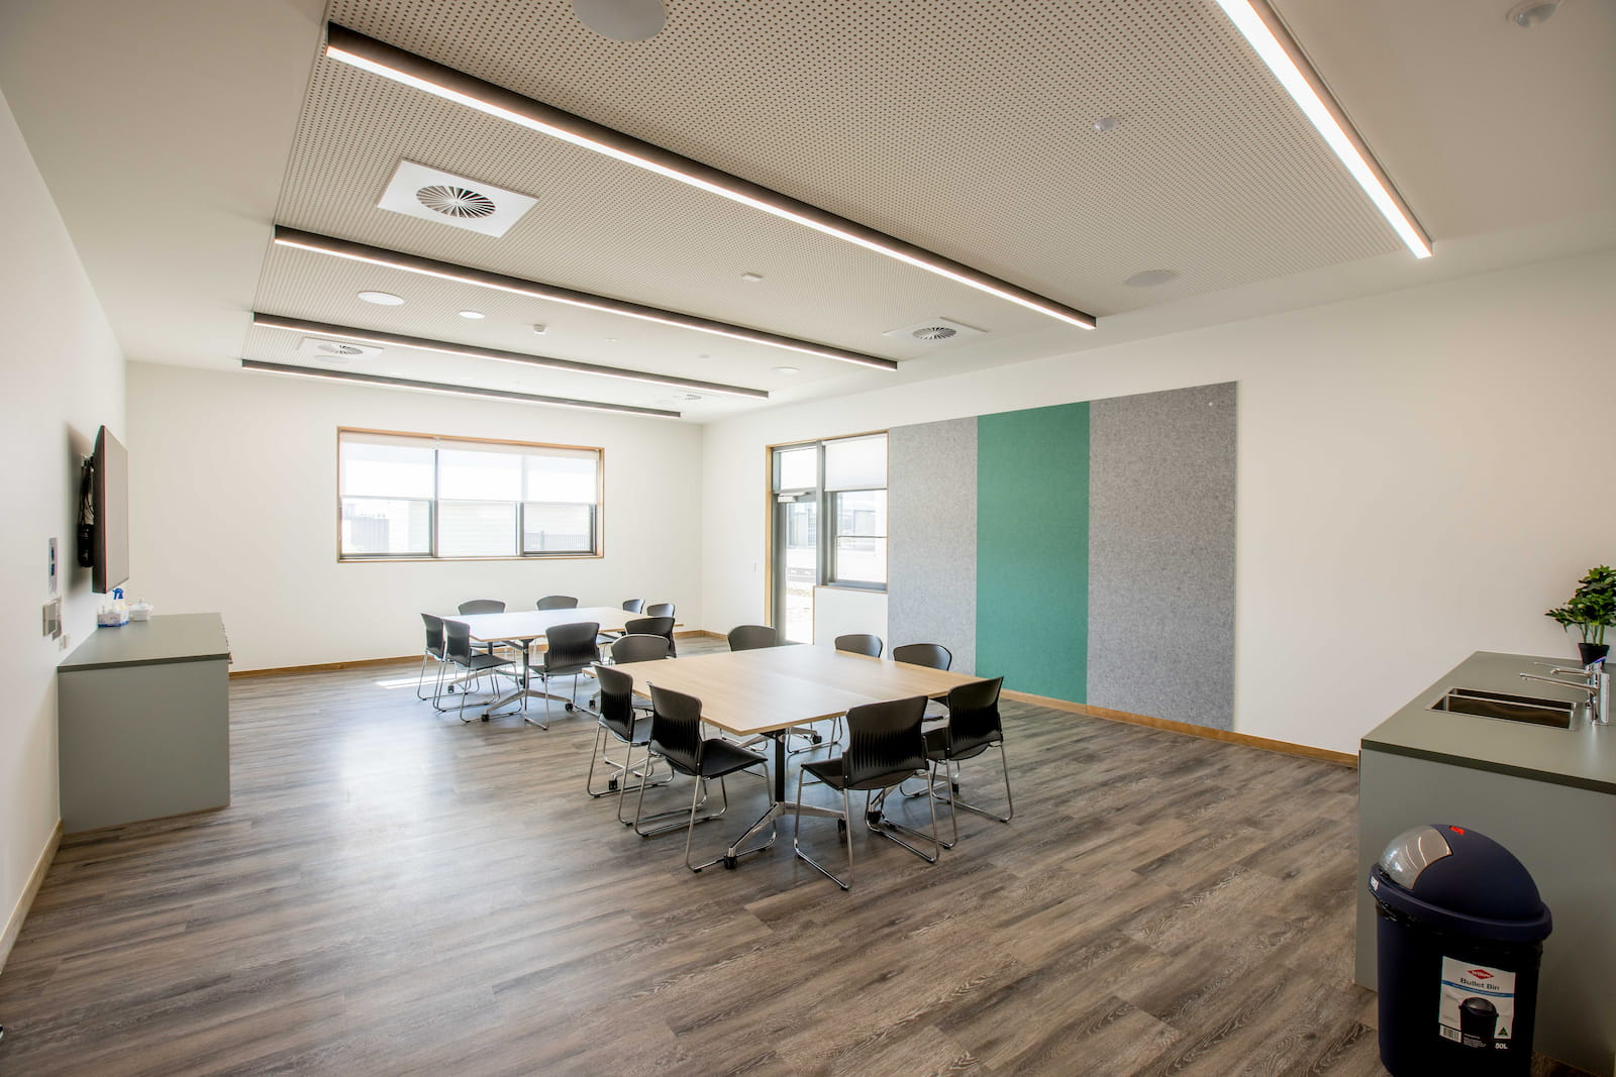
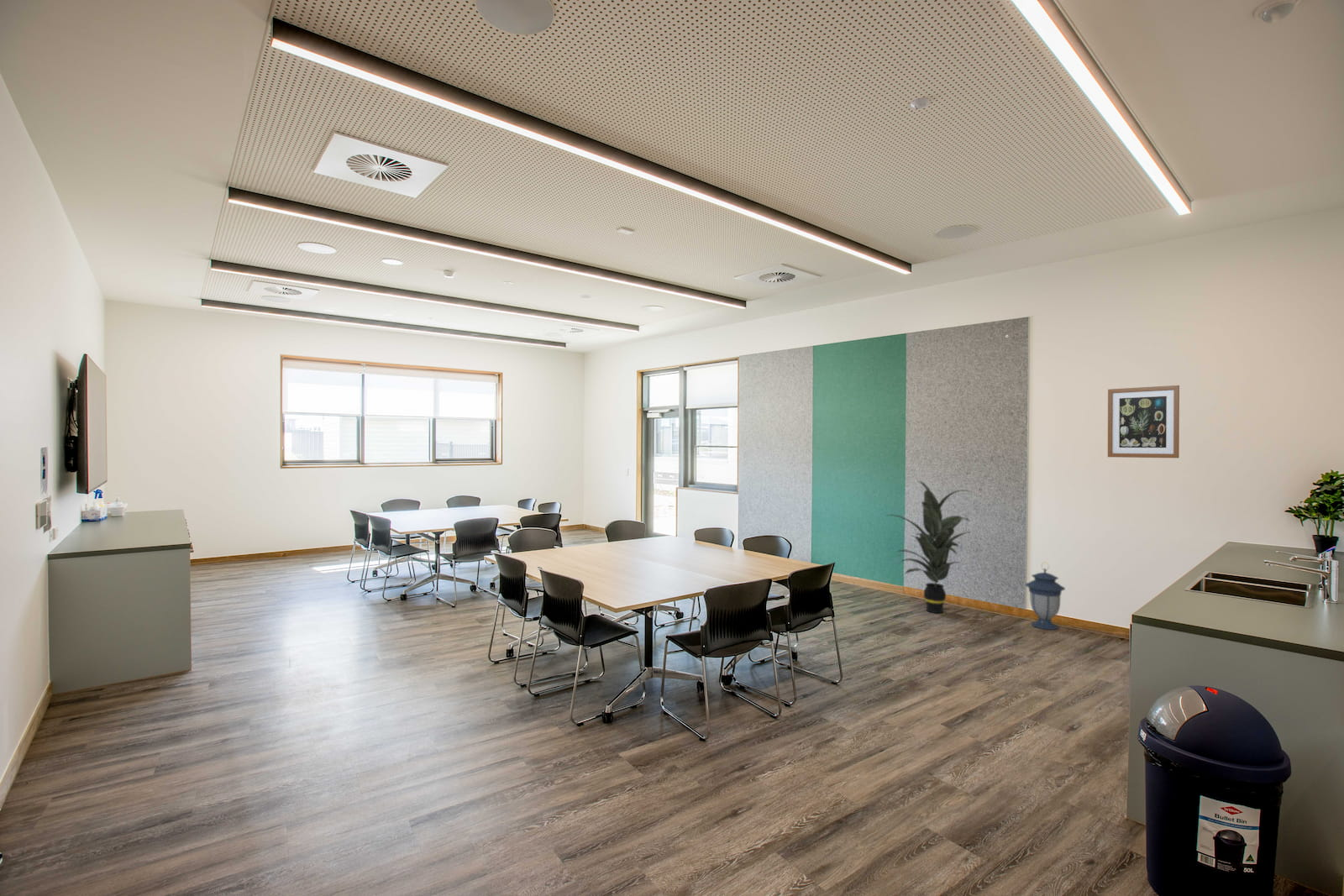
+ lantern (1044, 594)
+ wall art (1142, 422)
+ indoor plant (932, 545)
